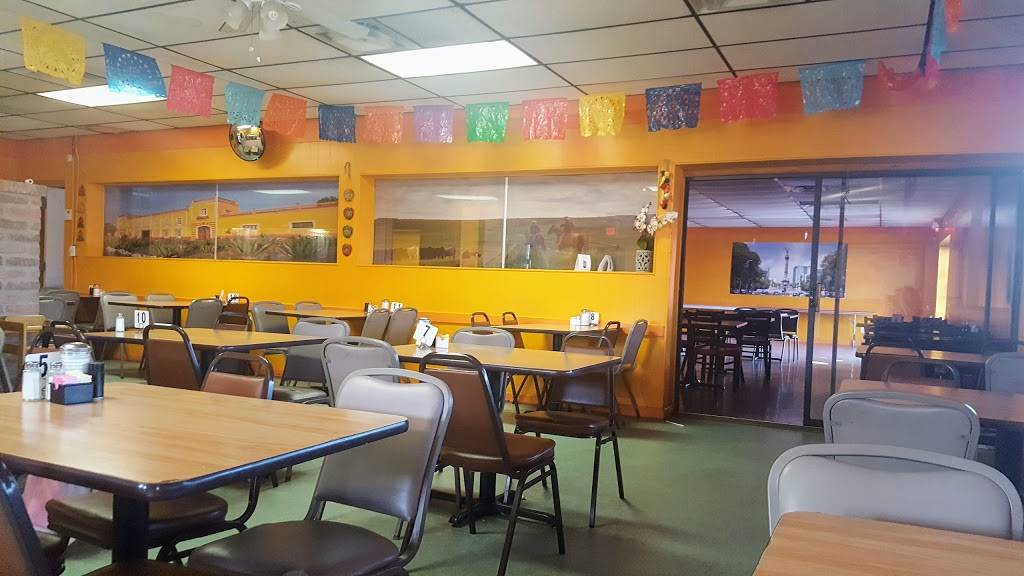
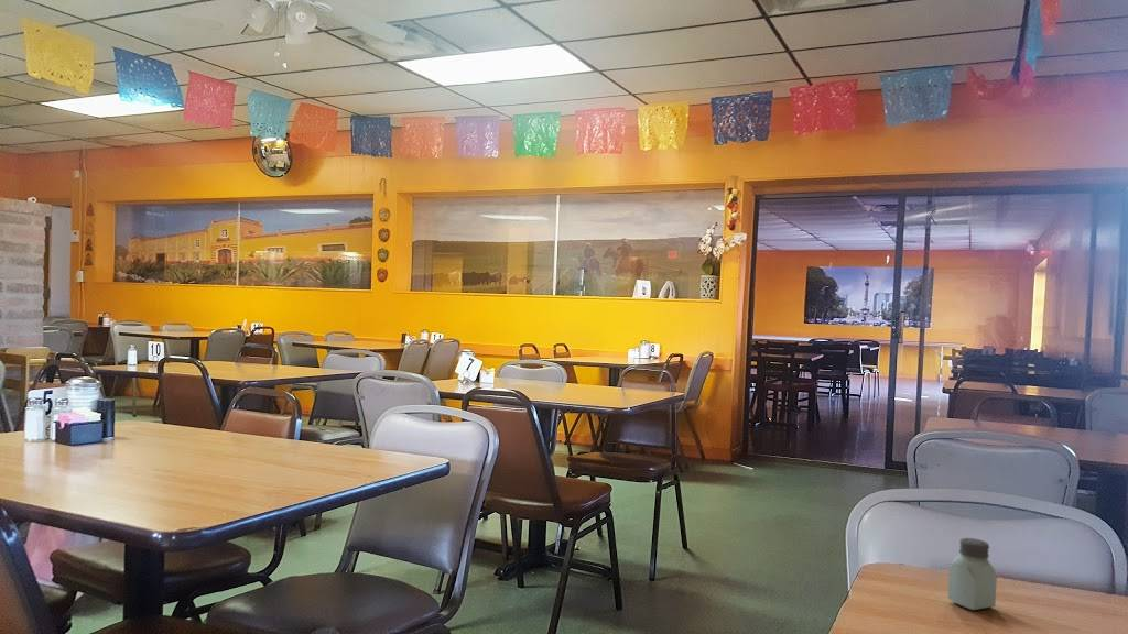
+ saltshaker (973, 572)
